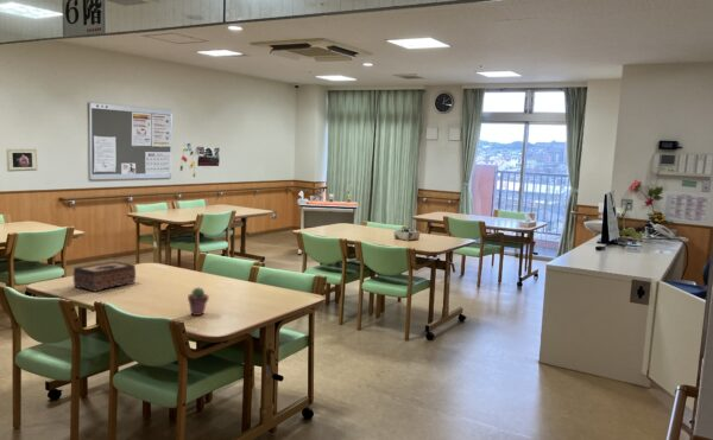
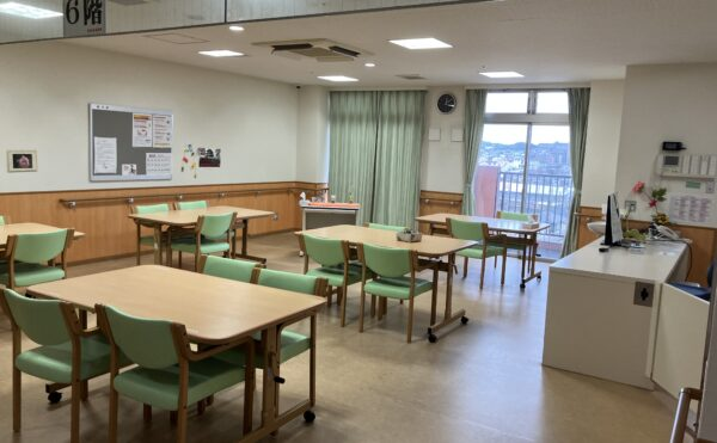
- potted succulent (197, 300)
- tissue box (105, 275)
